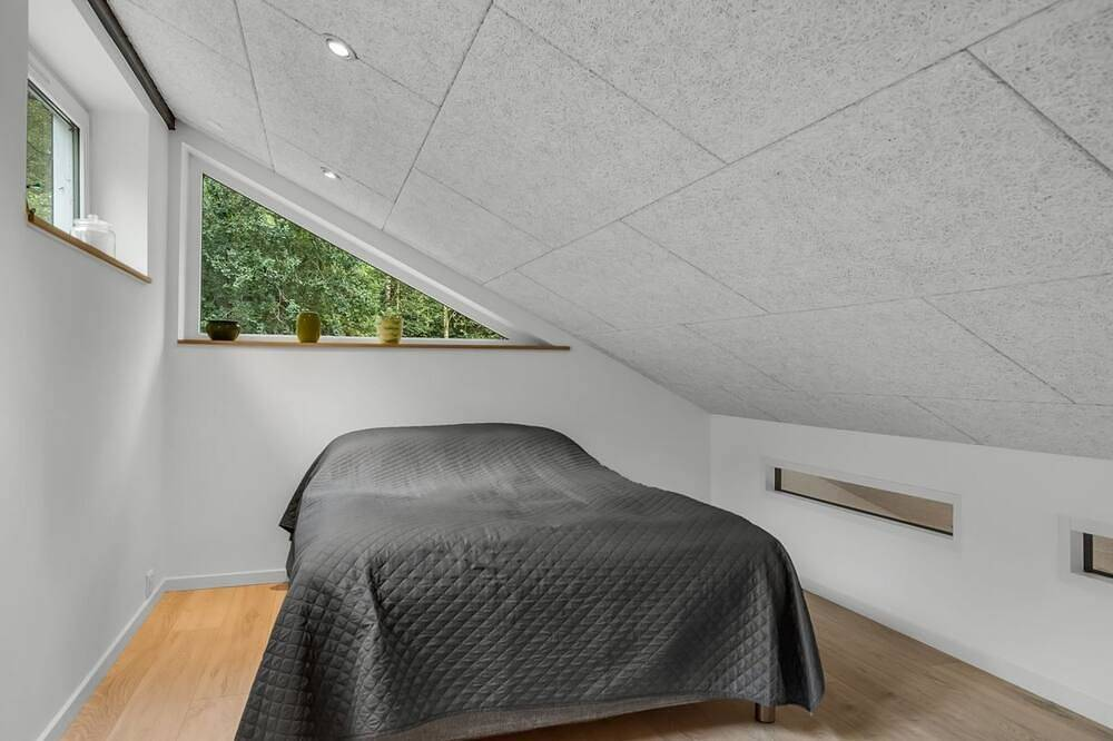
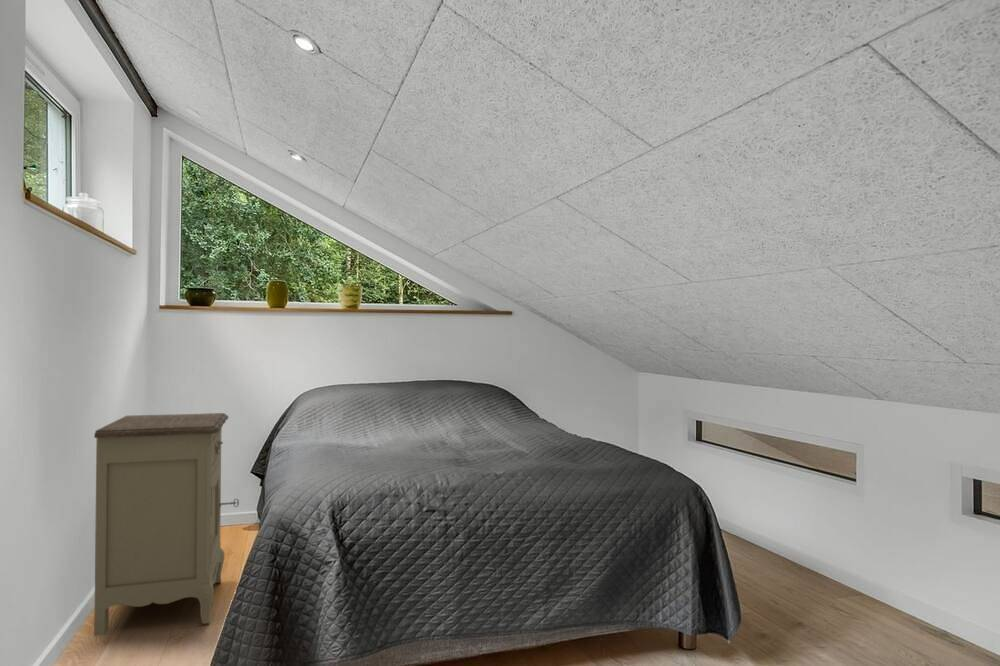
+ nightstand (175, 512)
